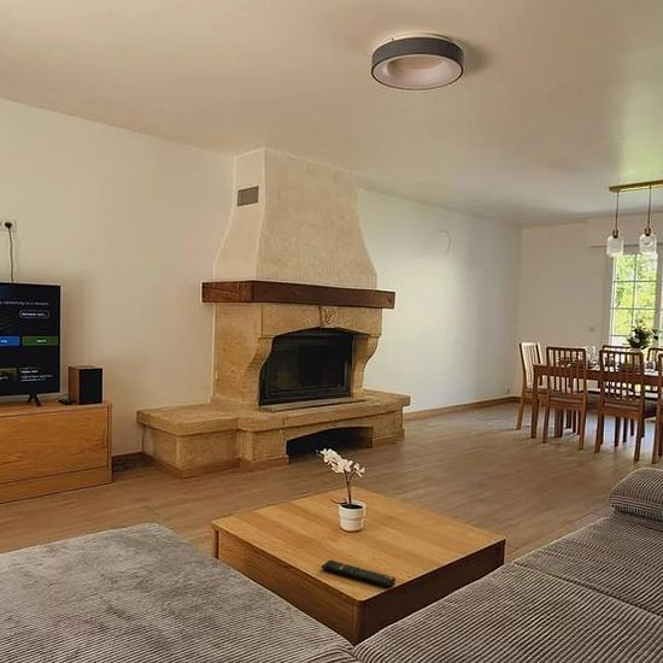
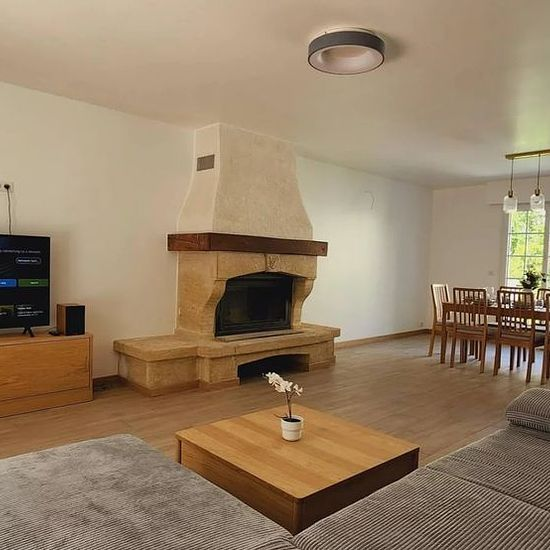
- remote control (358, 574)
